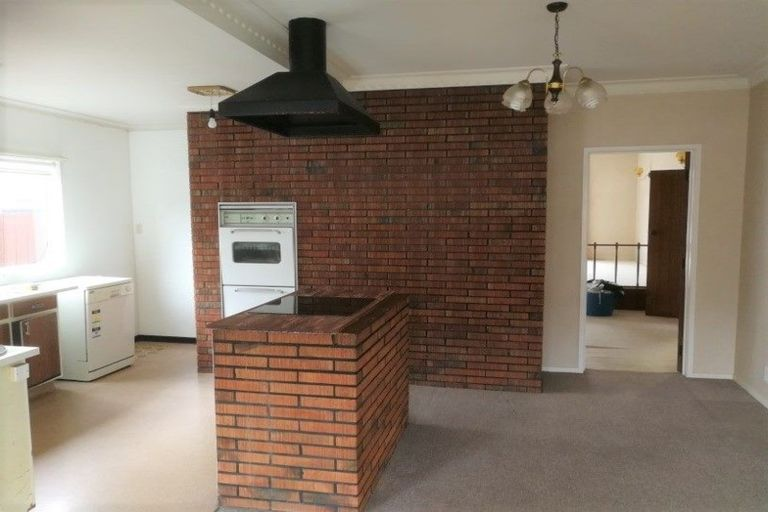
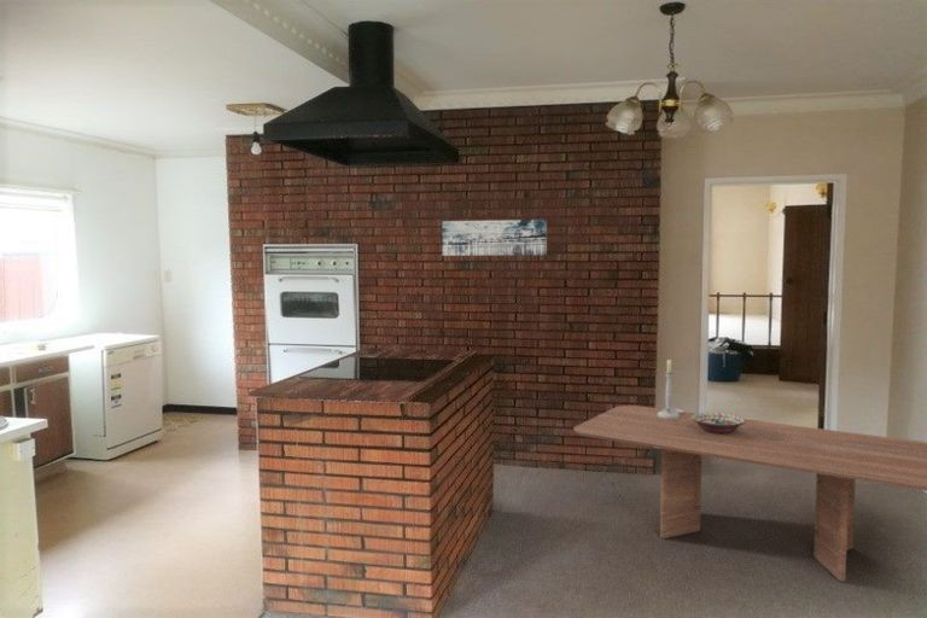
+ decorative bowl (717, 424)
+ dining table (758, 464)
+ wall art (494, 238)
+ candlestick (671, 385)
